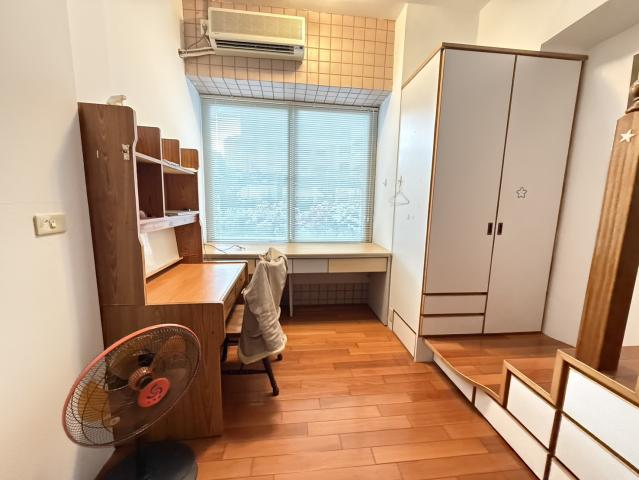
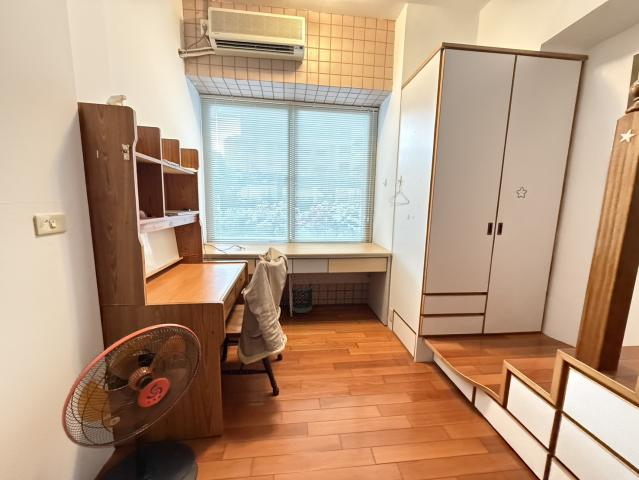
+ wastebasket (301, 297)
